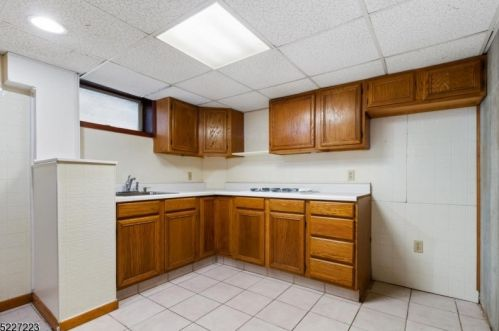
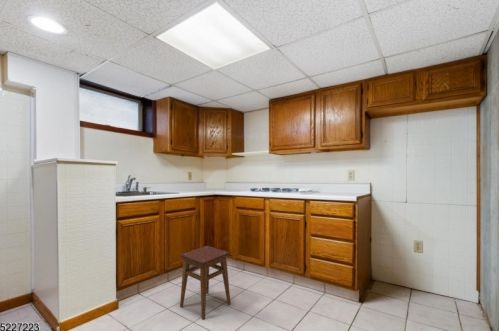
+ stool (205, 279)
